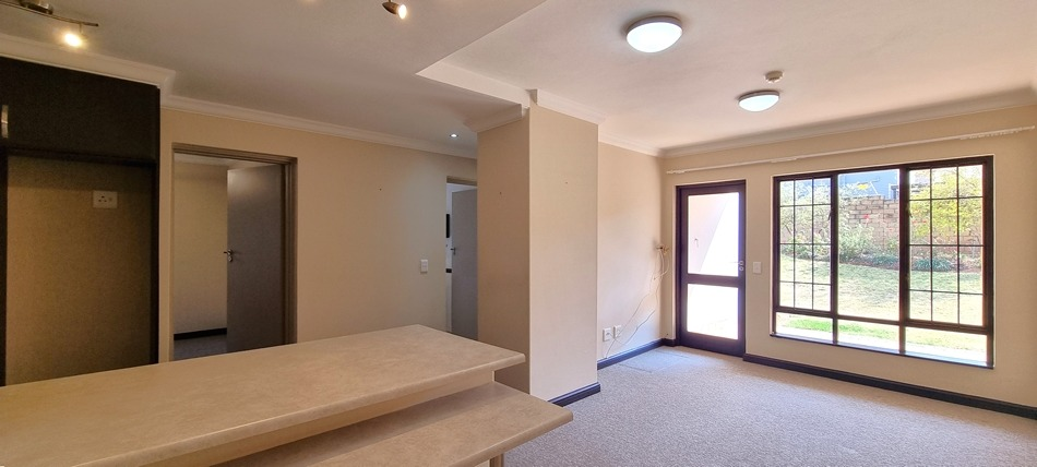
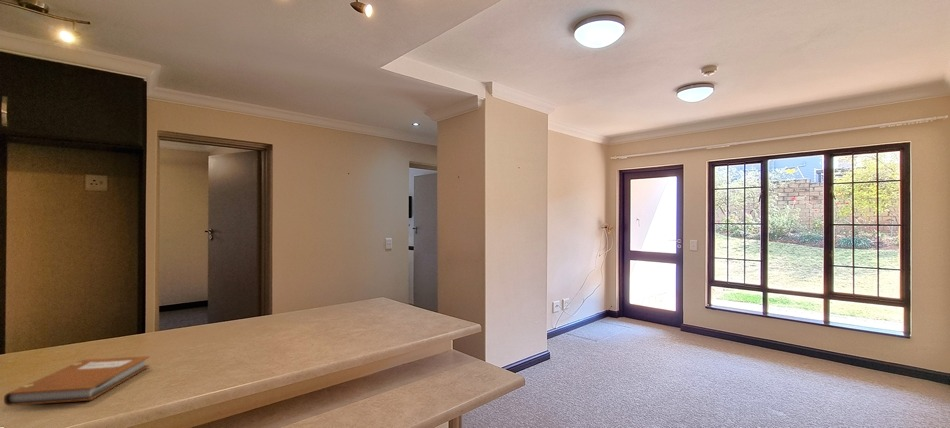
+ notebook (86, 377)
